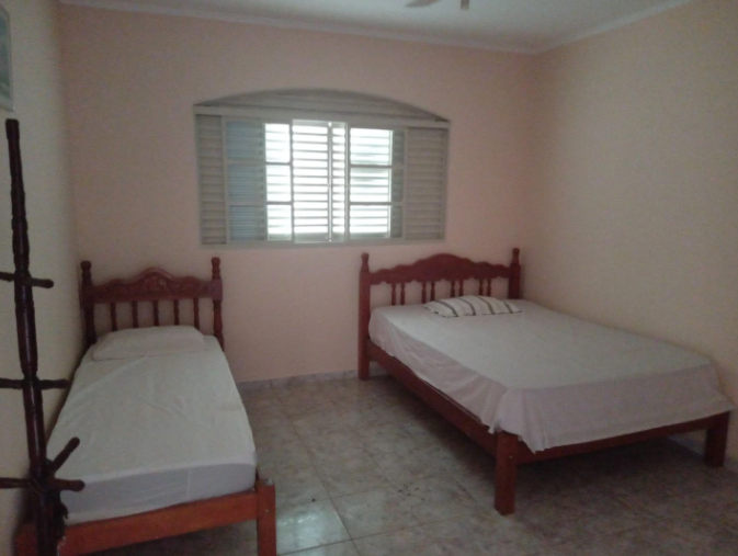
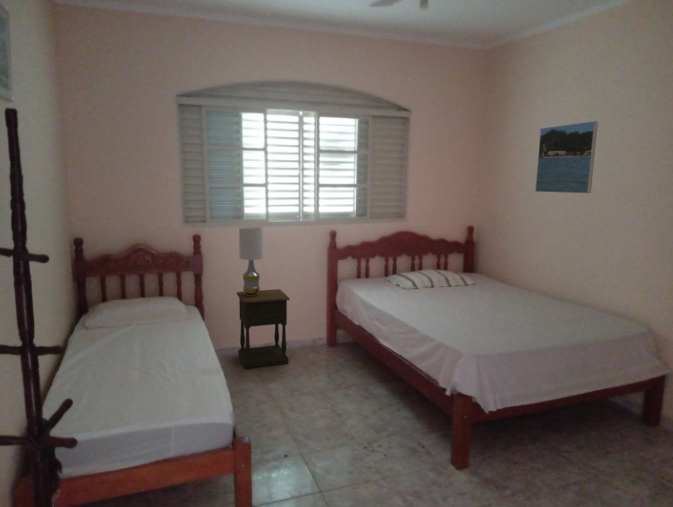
+ table lamp (251, 261)
+ nightstand (262, 325)
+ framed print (564, 159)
